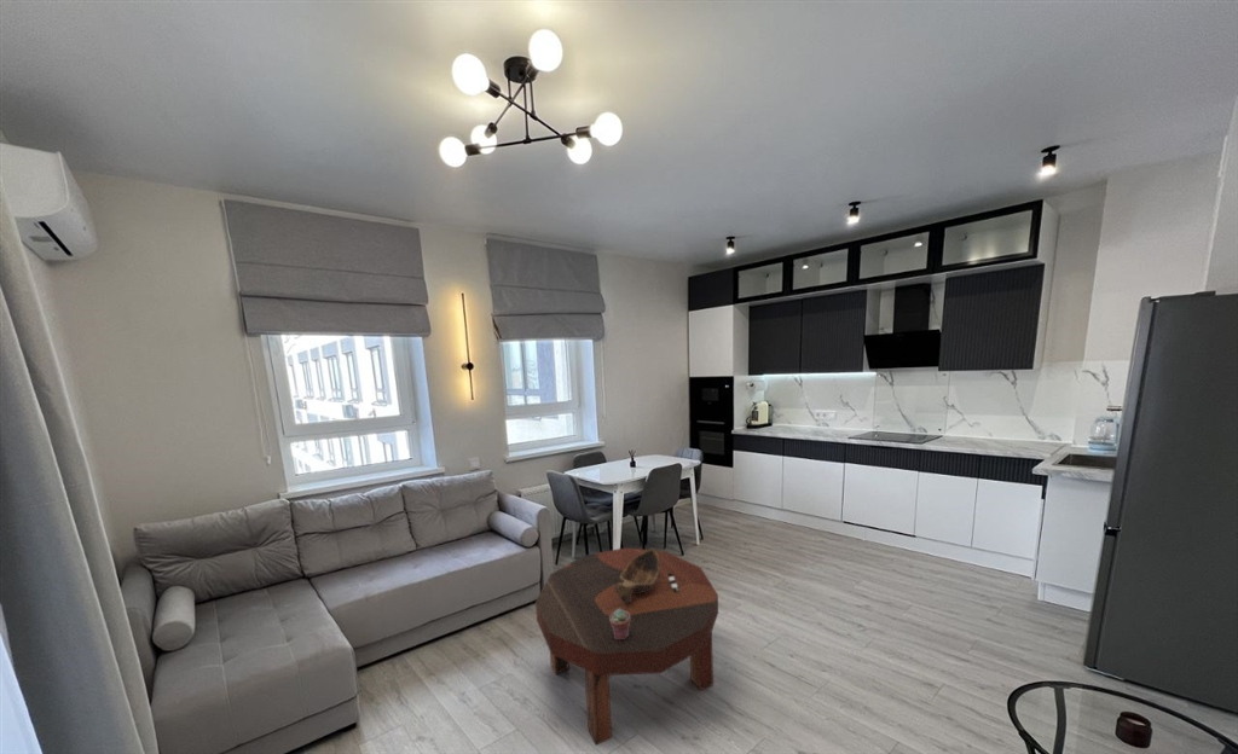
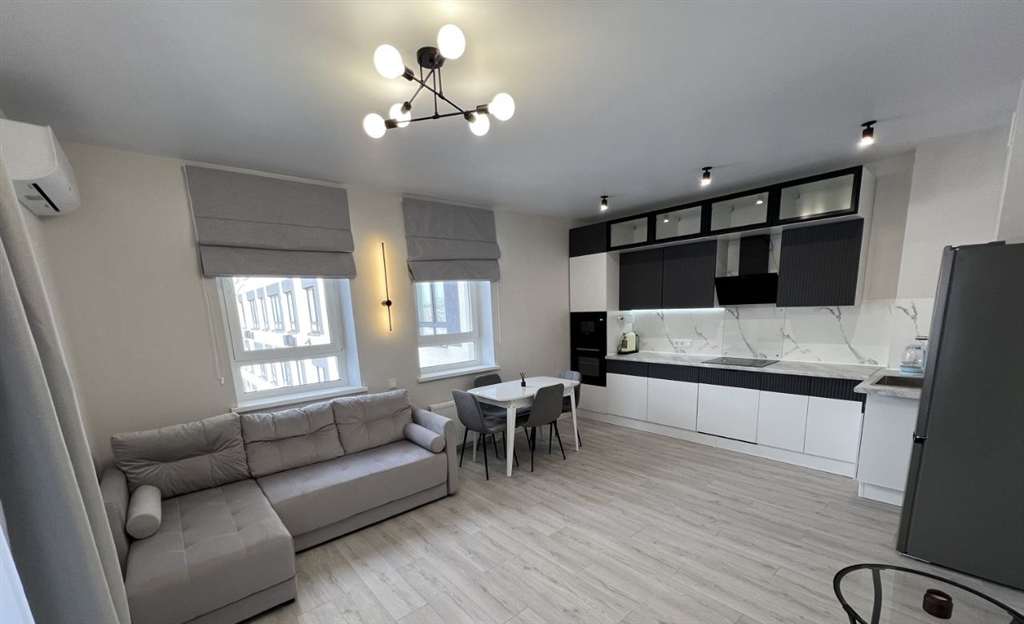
- decorative bowl (643, 576)
- coffee table (630, 631)
- potted succulent (620, 621)
